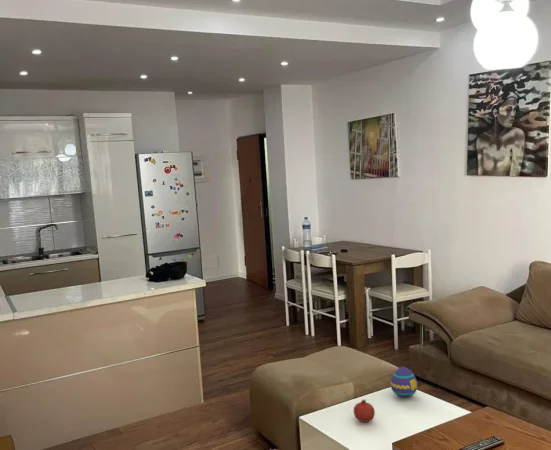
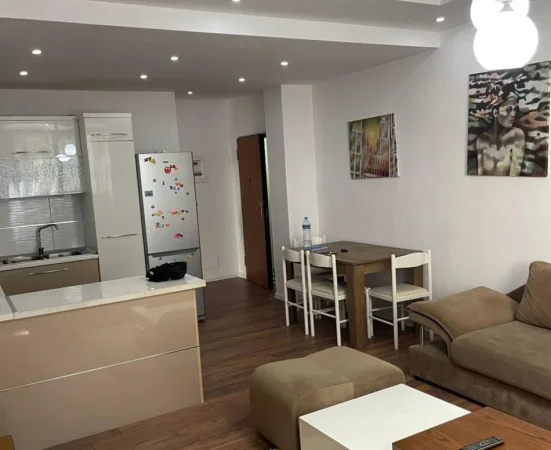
- decorative egg (403, 381)
- fruit (363, 410)
